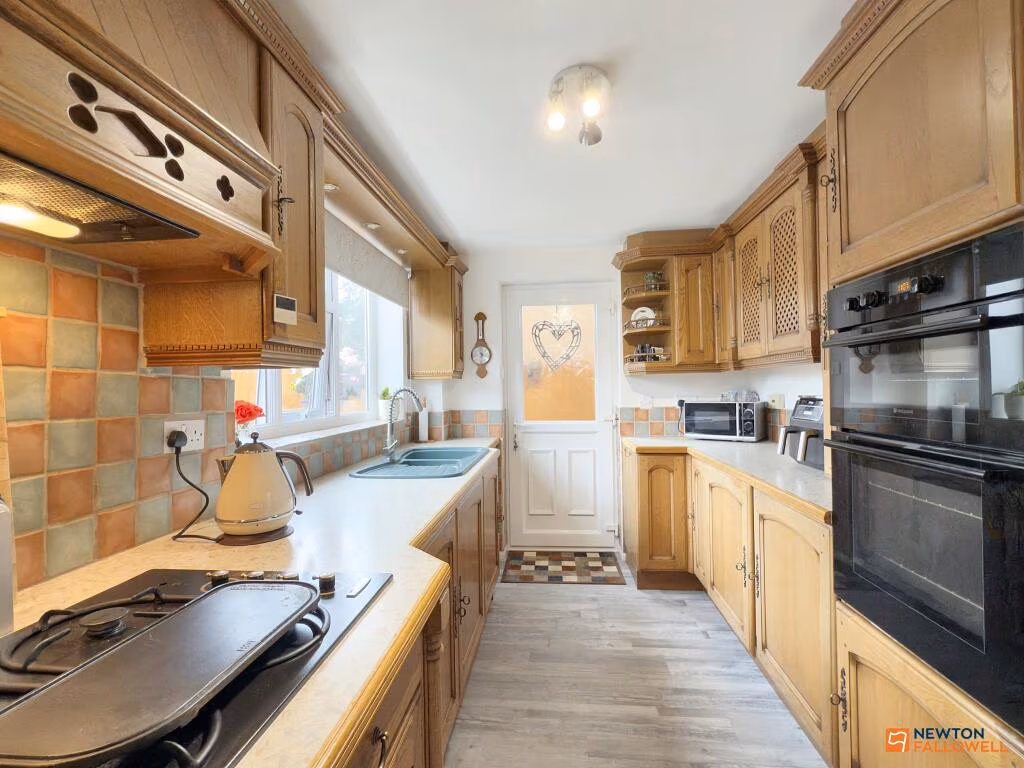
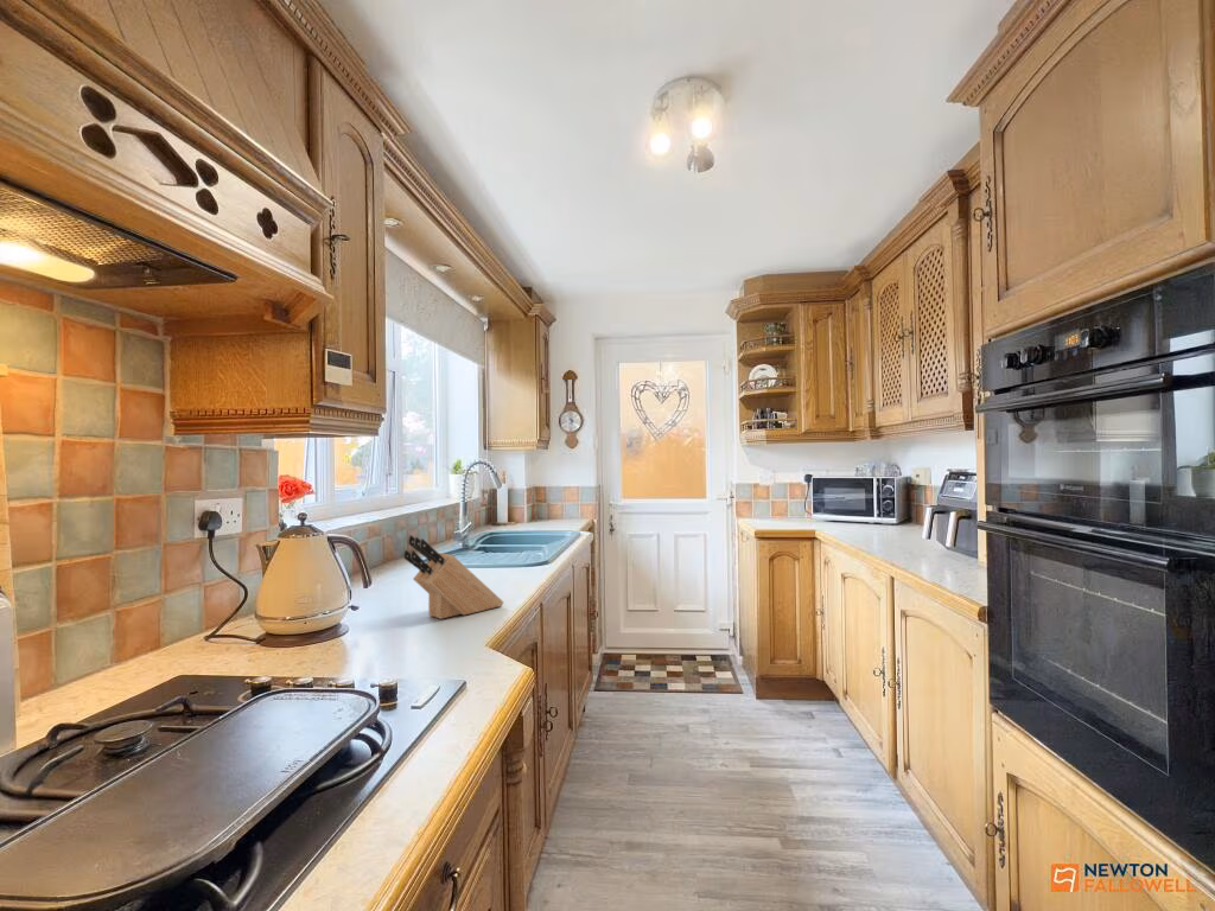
+ knife block (453, 572)
